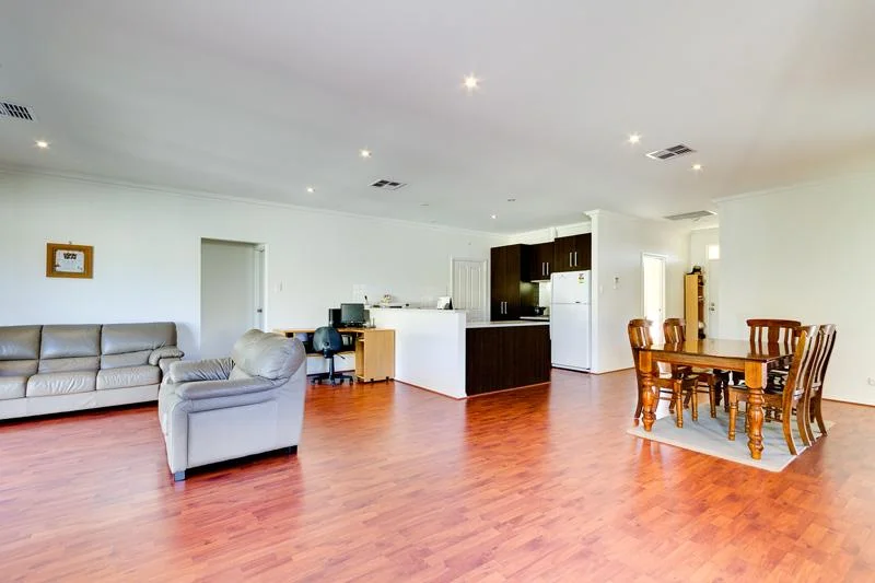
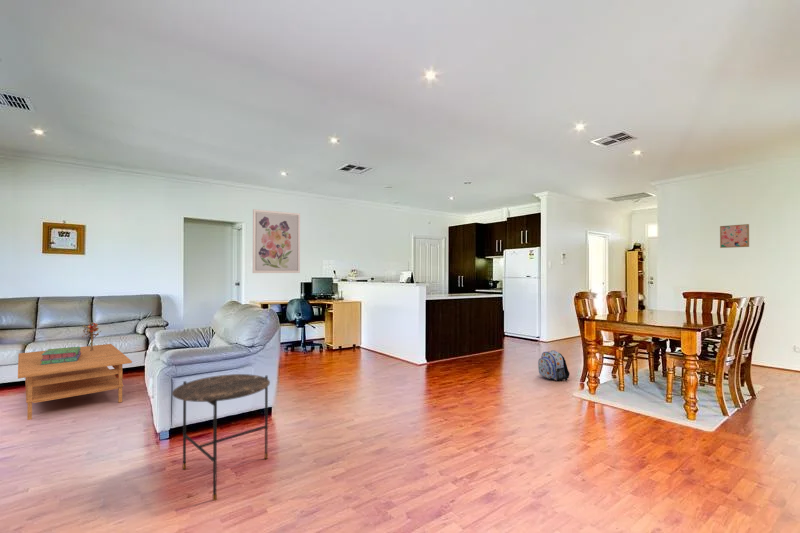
+ bouquet (91, 337)
+ wall art (277, 242)
+ side table (216, 428)
+ stack of books (61, 354)
+ coffee table (72, 377)
+ wall art (734, 236)
+ backpack (551, 364)
